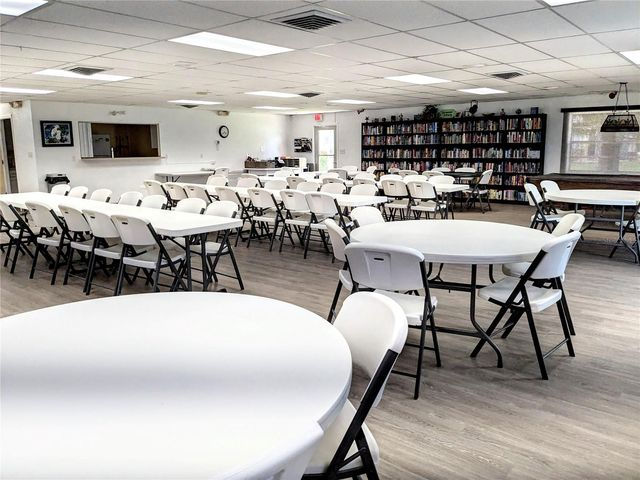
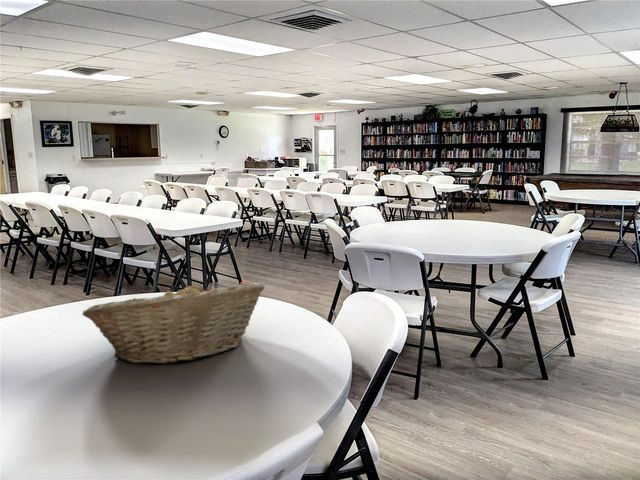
+ fruit basket (179, 312)
